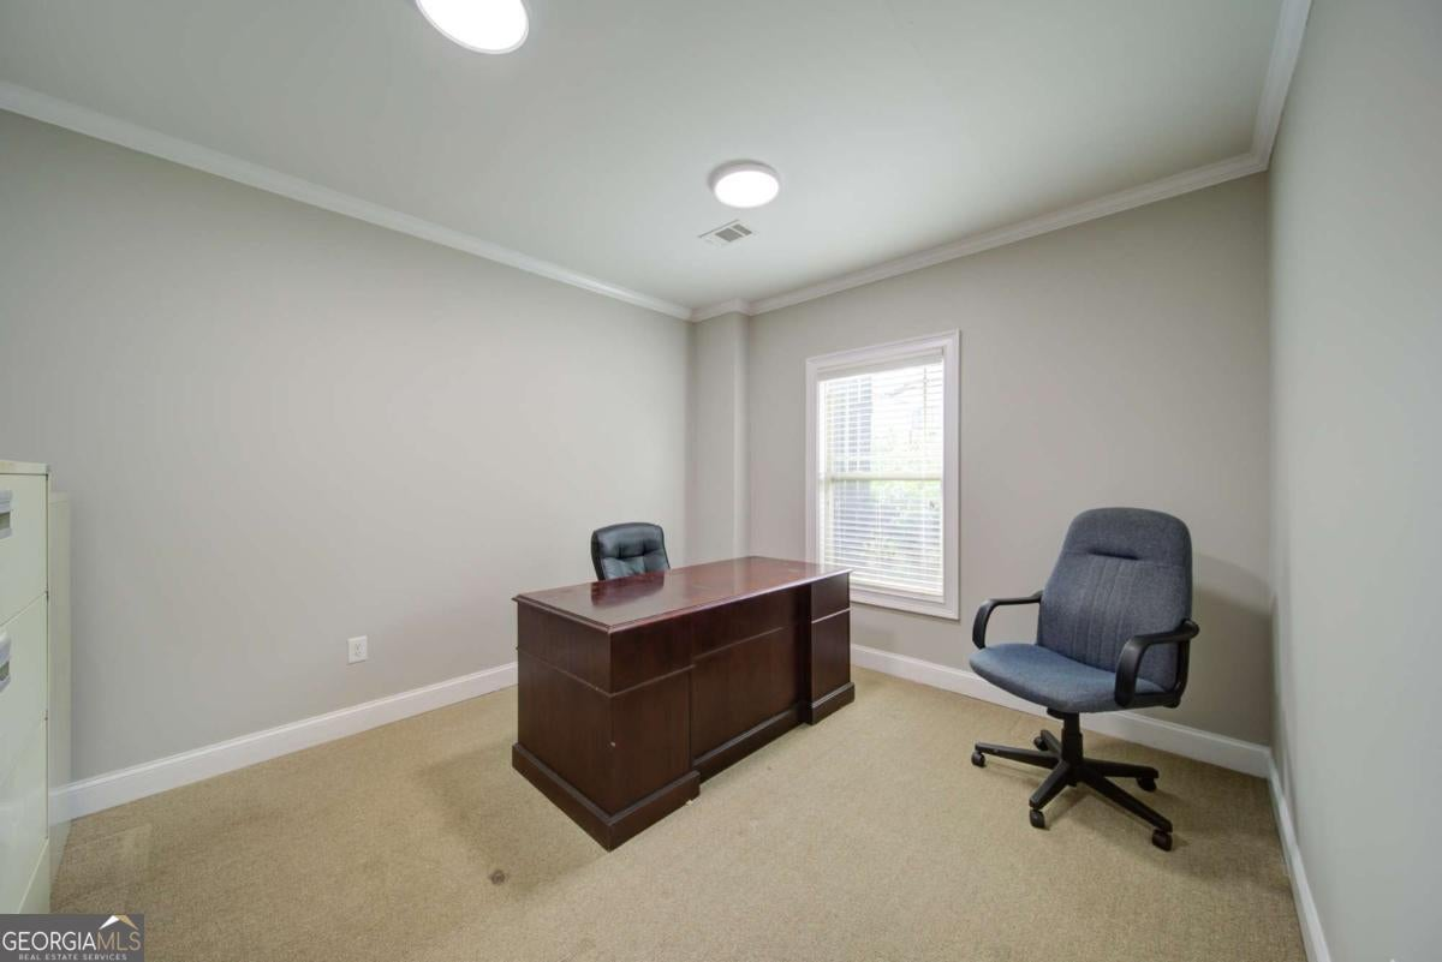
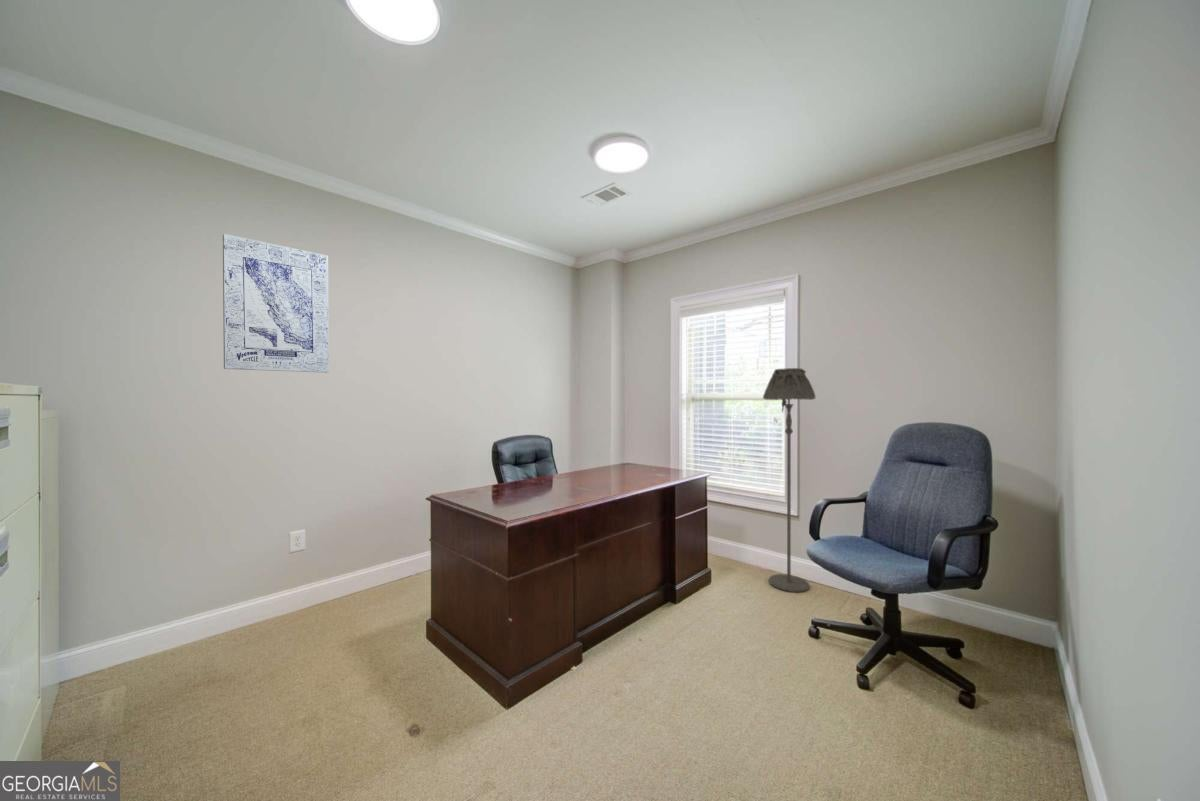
+ wall art (279, 308)
+ floor lamp (788, 476)
